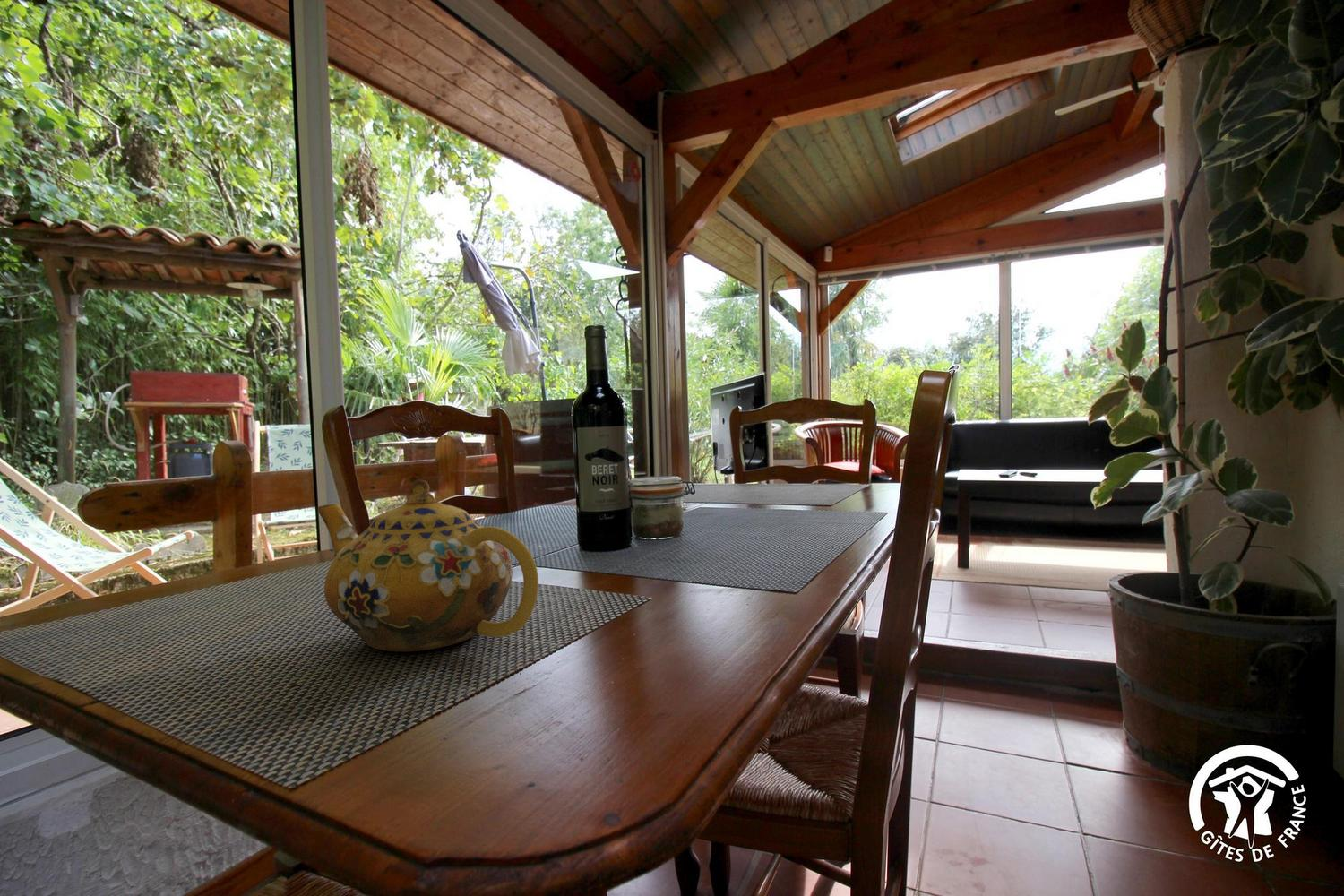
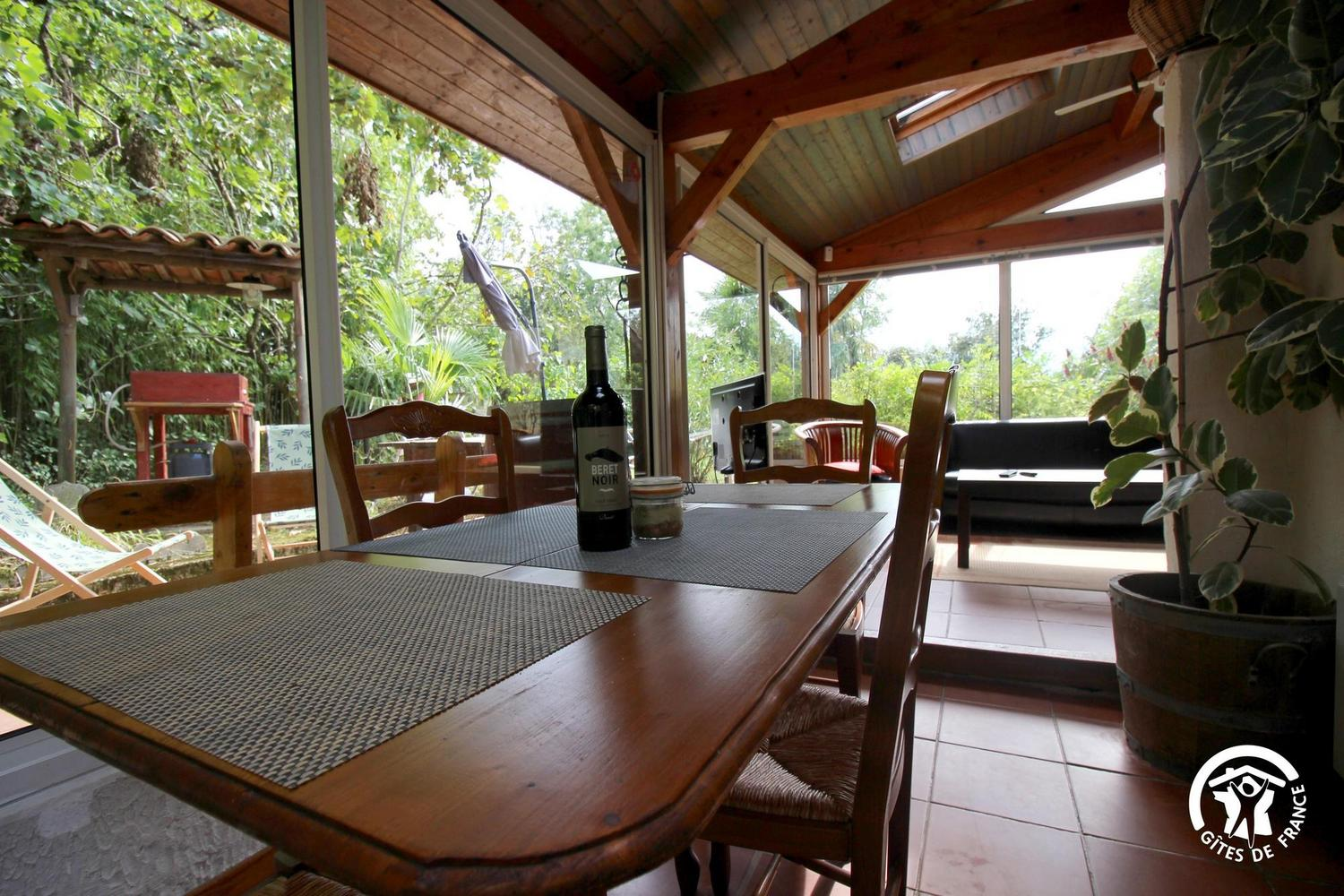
- teapot (421, 556)
